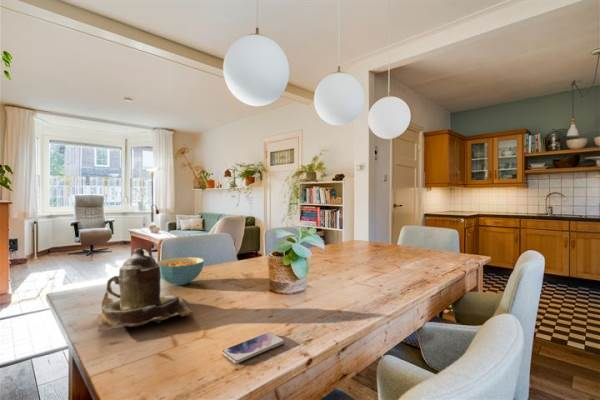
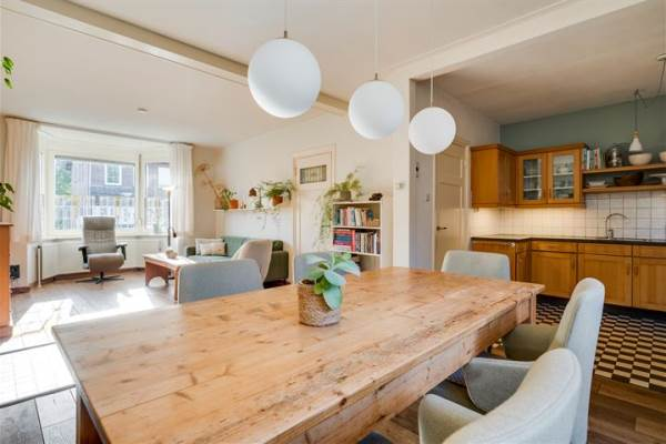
- smartphone (254, 346)
- cereal bowl (180, 272)
- teapot (146, 282)
